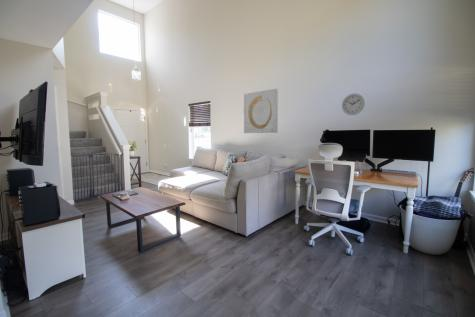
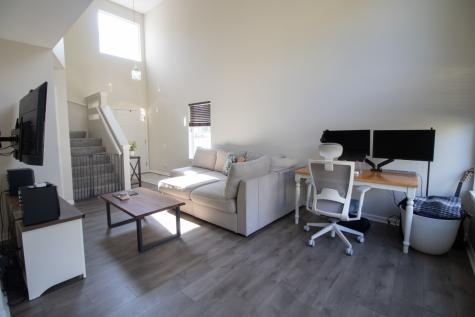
- wall art (260, 112)
- wall clock (352, 104)
